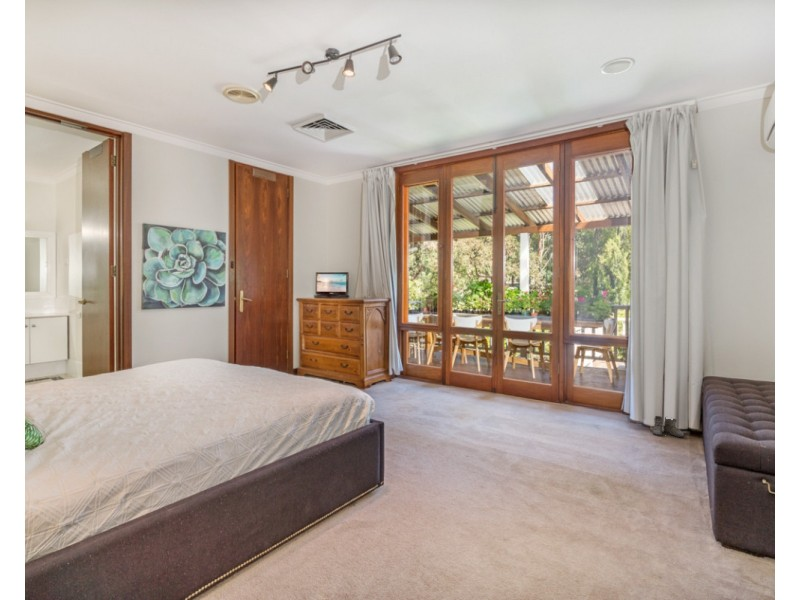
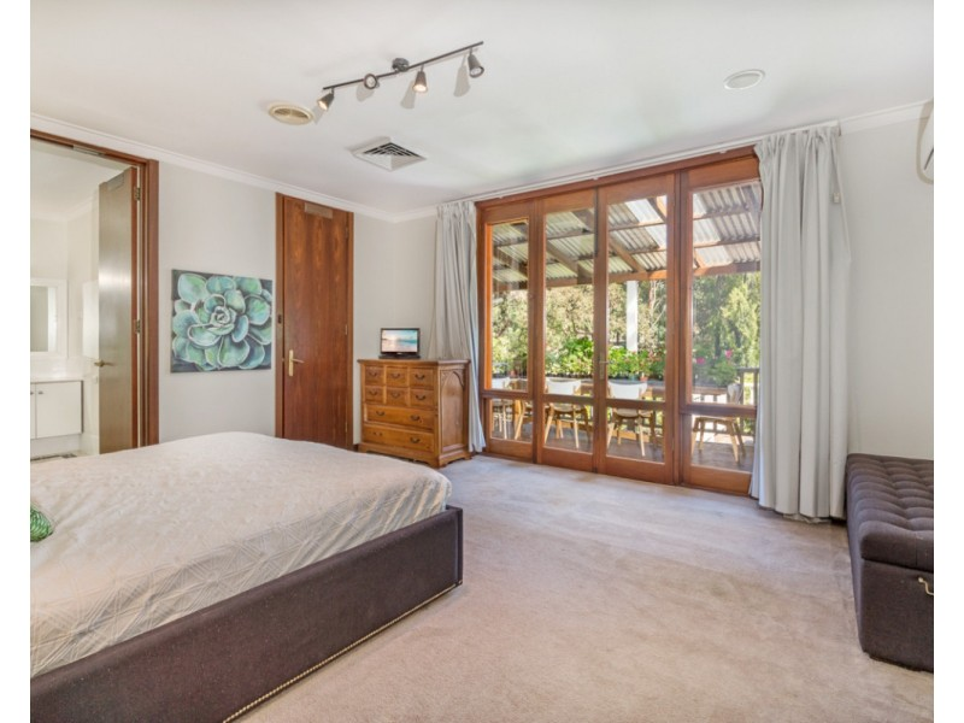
- boots (664, 426)
